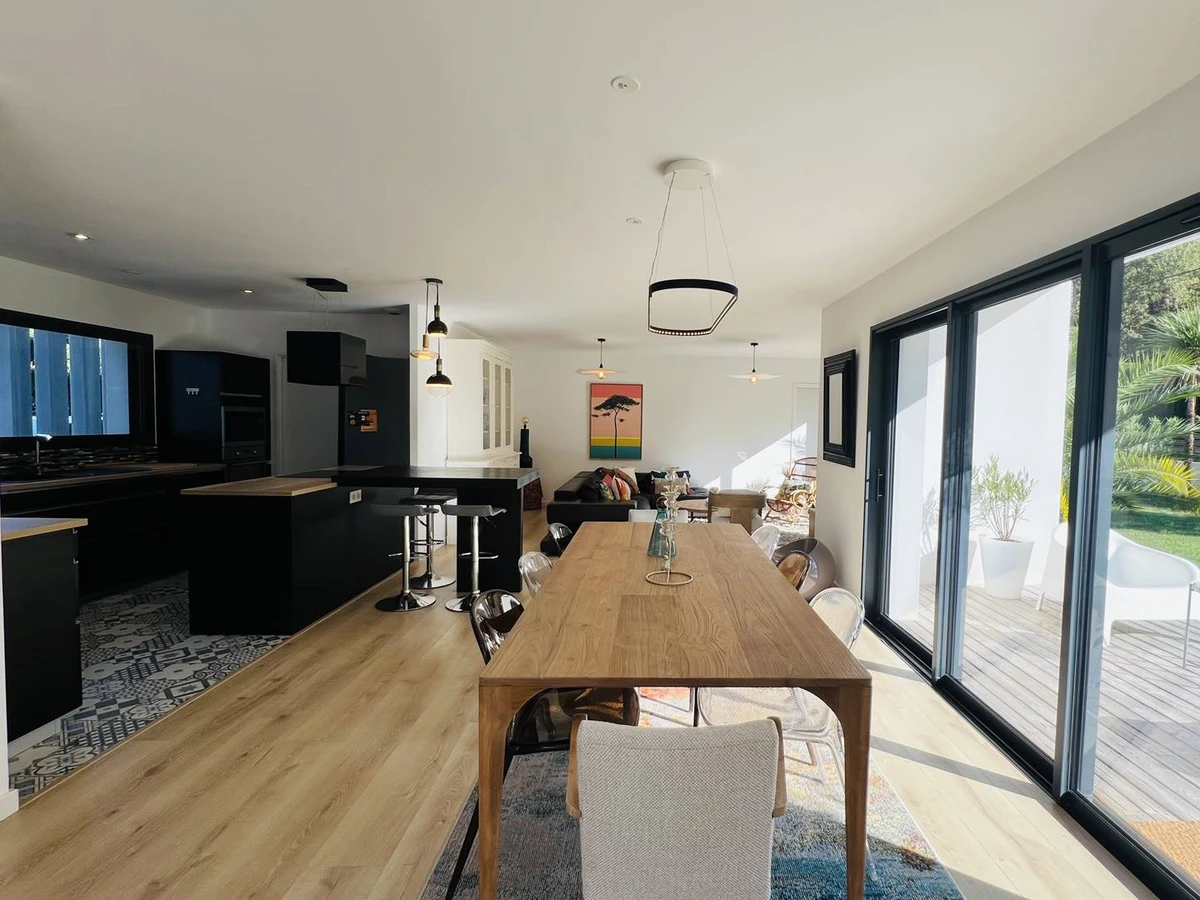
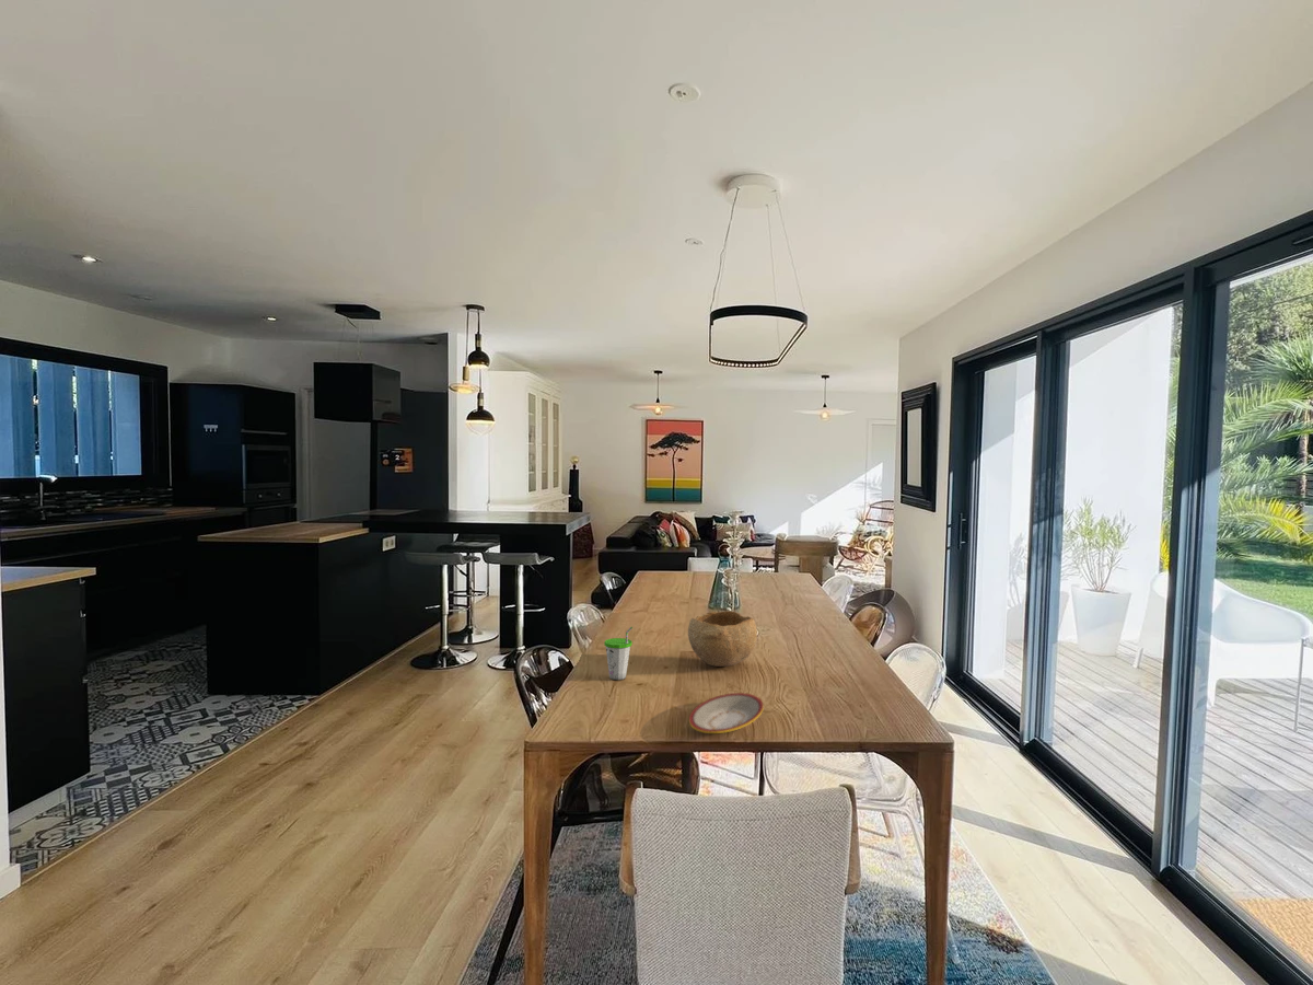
+ cup (617, 651)
+ bowl (721, 640)
+ plate (727, 716)
